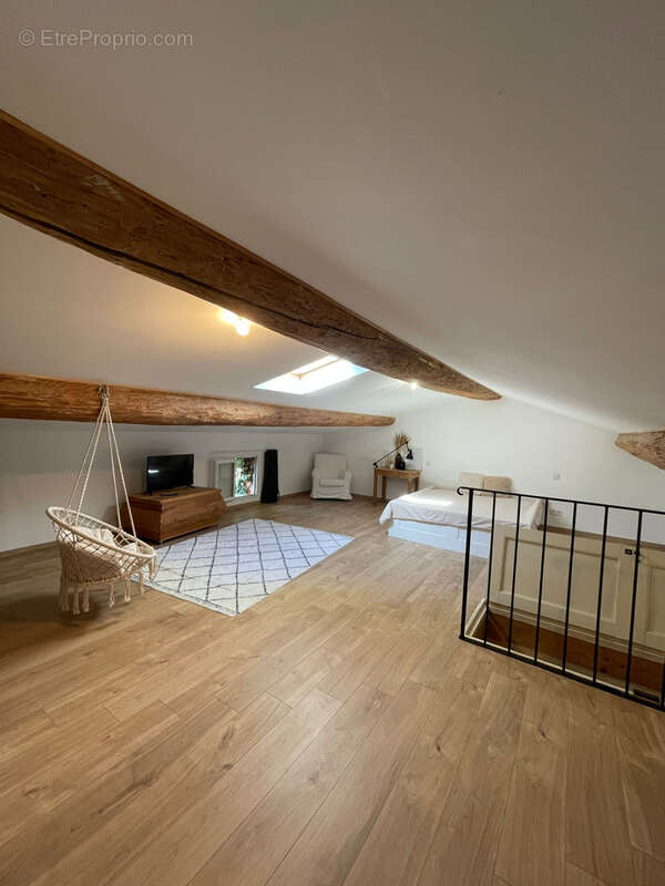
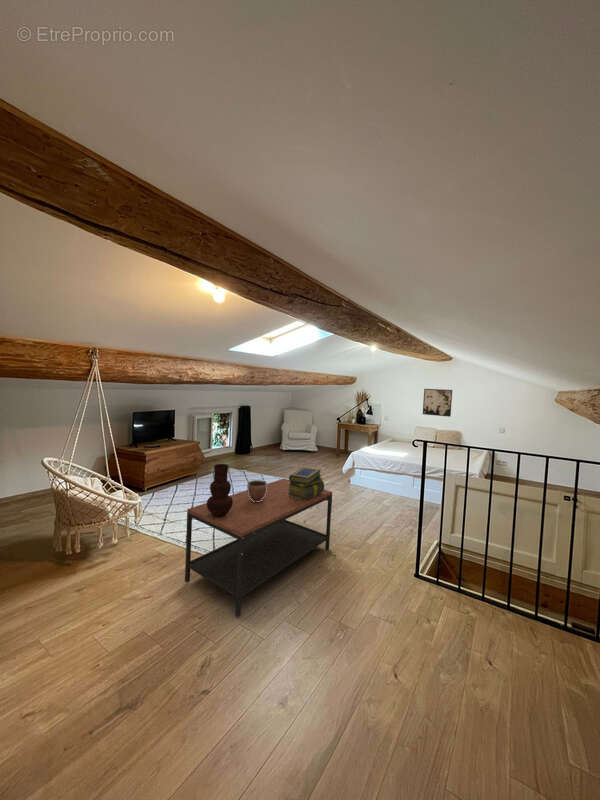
+ vase (220, 490)
+ decorative bowl (257, 491)
+ stack of books (306, 482)
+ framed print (437, 402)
+ coffee table (265, 532)
